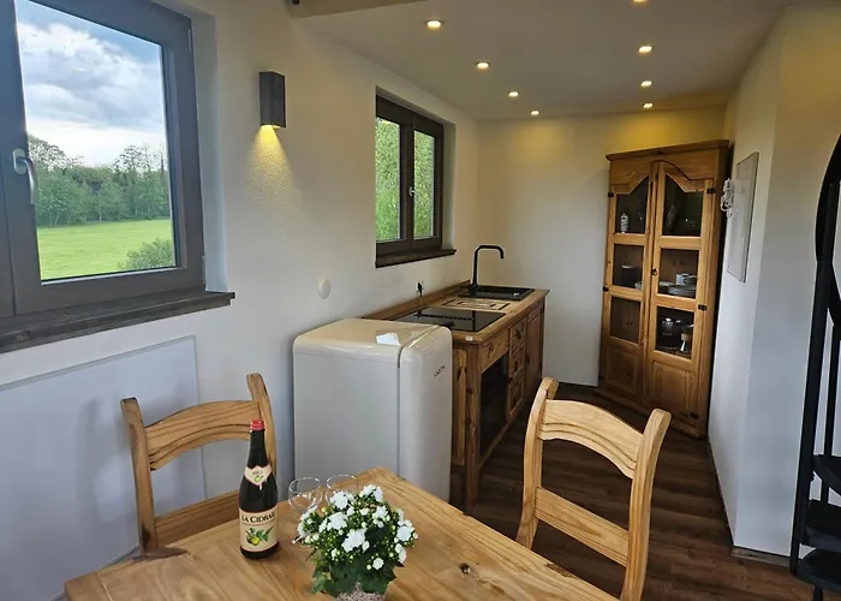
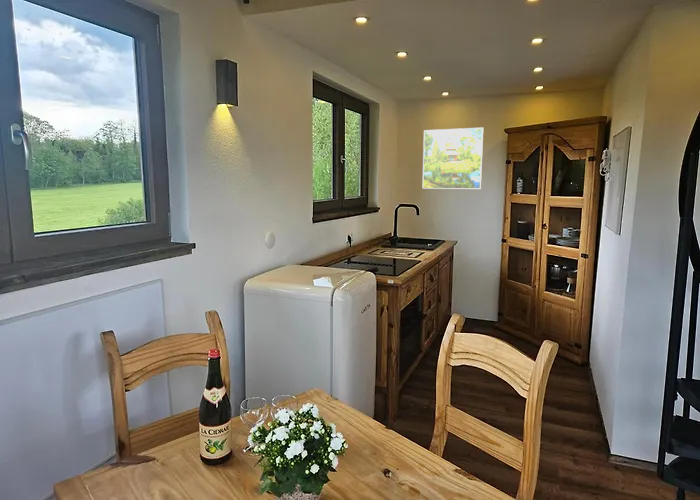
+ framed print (452, 159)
